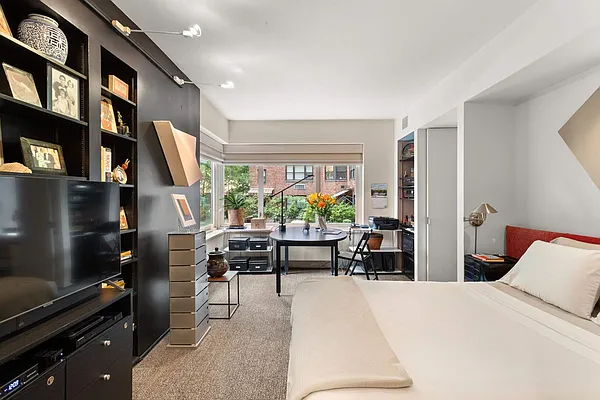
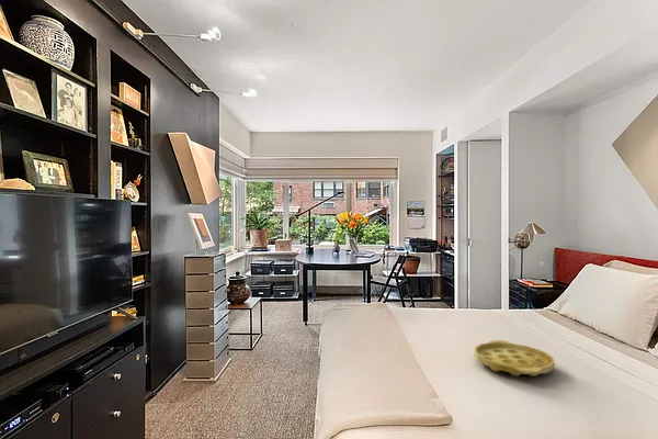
+ tray (512, 359)
